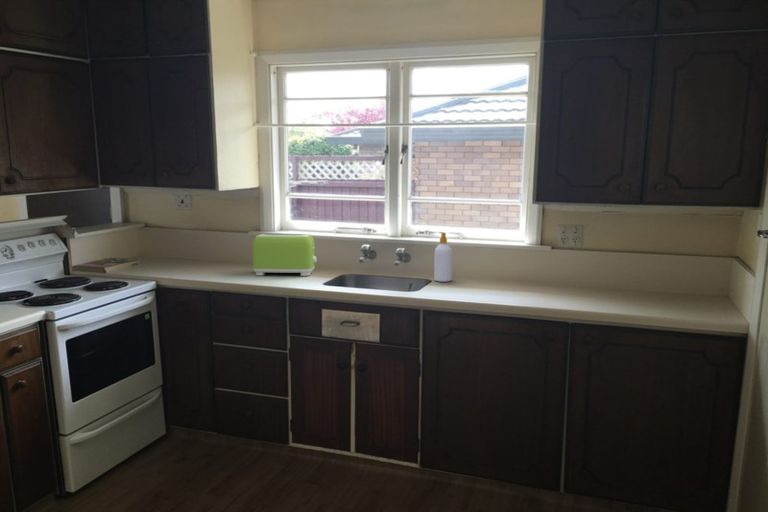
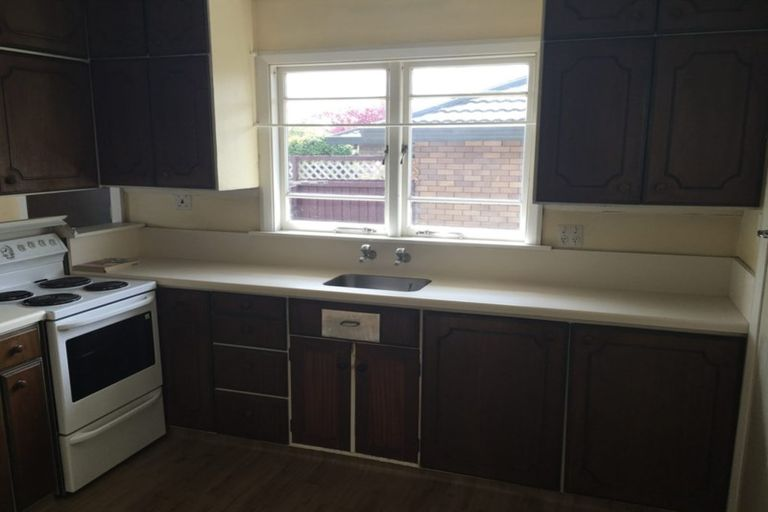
- toaster (284, 254)
- soap bottle (442, 256)
